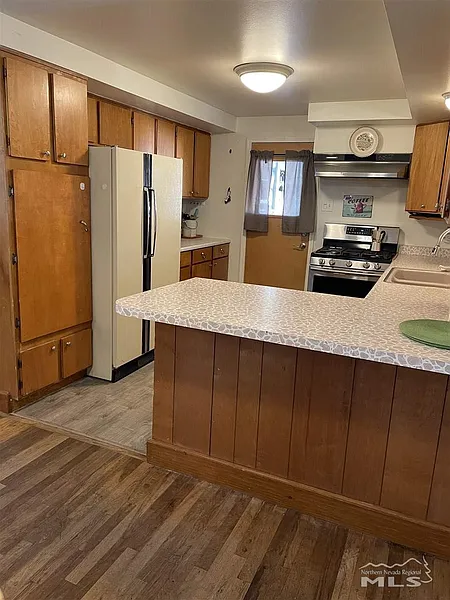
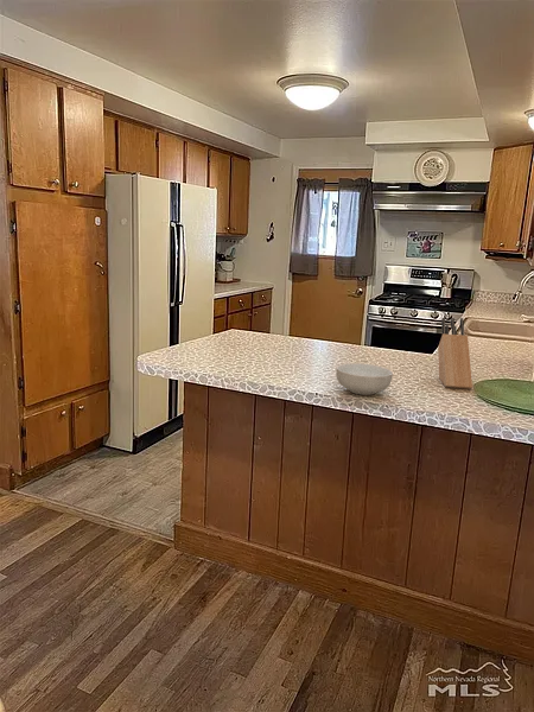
+ knife block (454, 350)
+ cereal bowl (363, 380)
